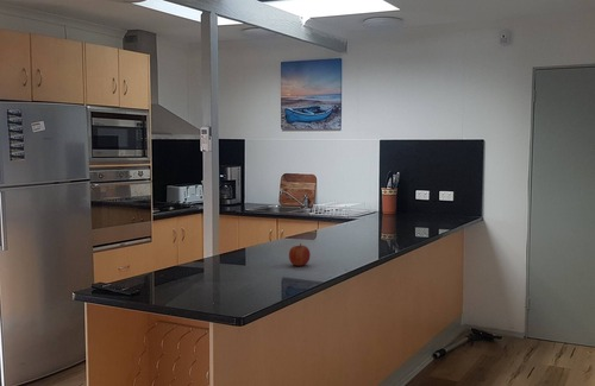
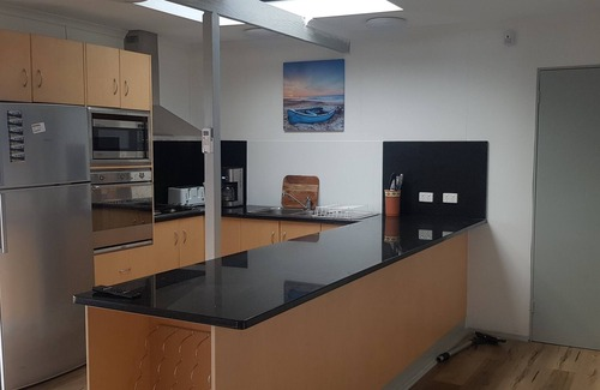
- fruit (299, 253)
